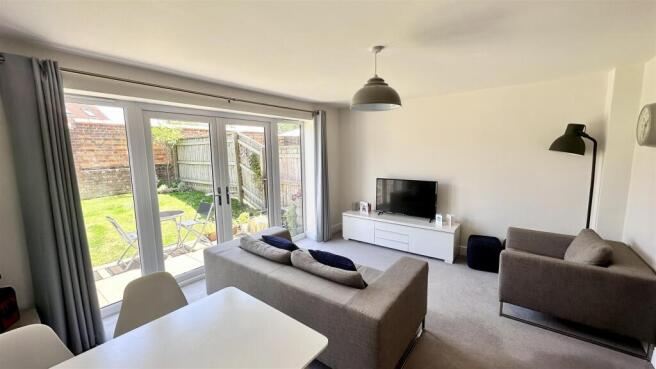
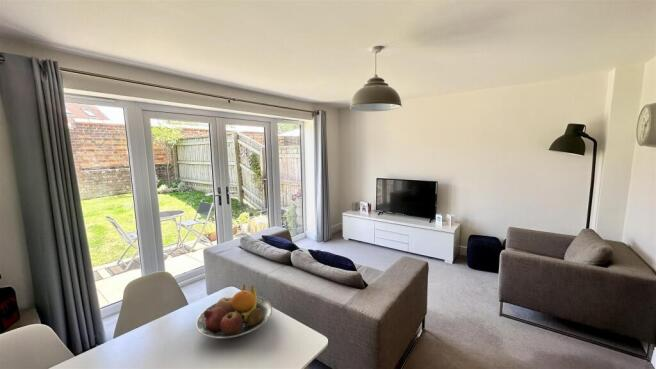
+ fruit bowl (235, 311)
